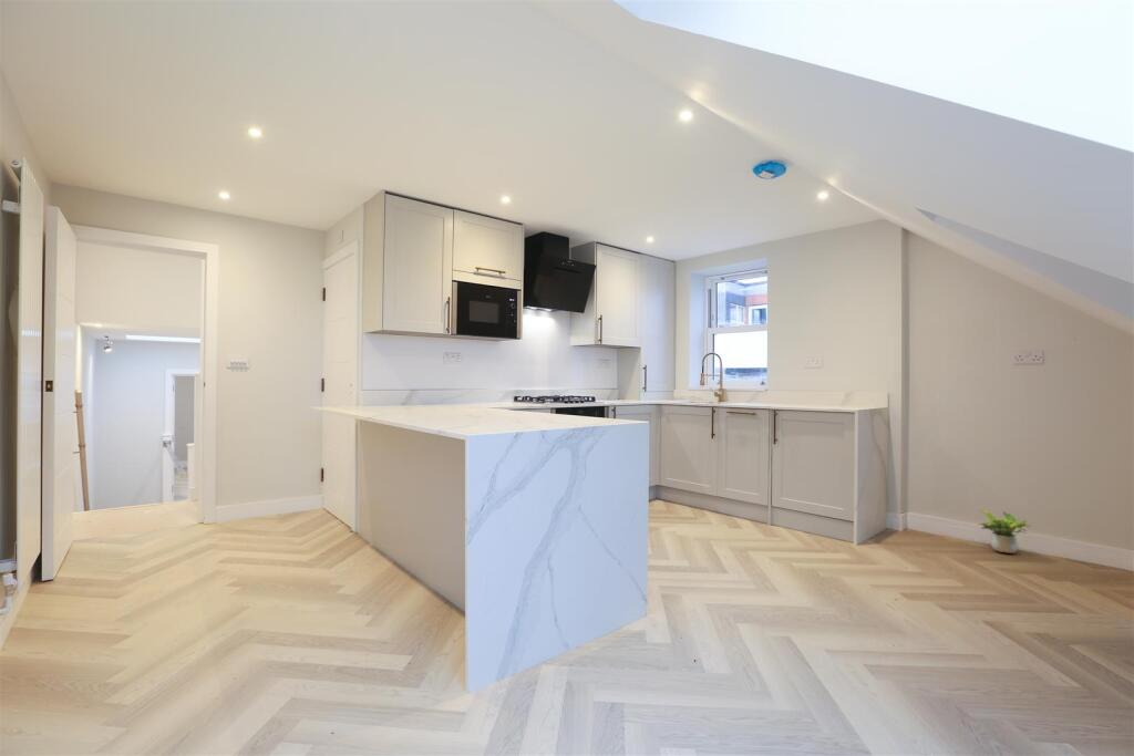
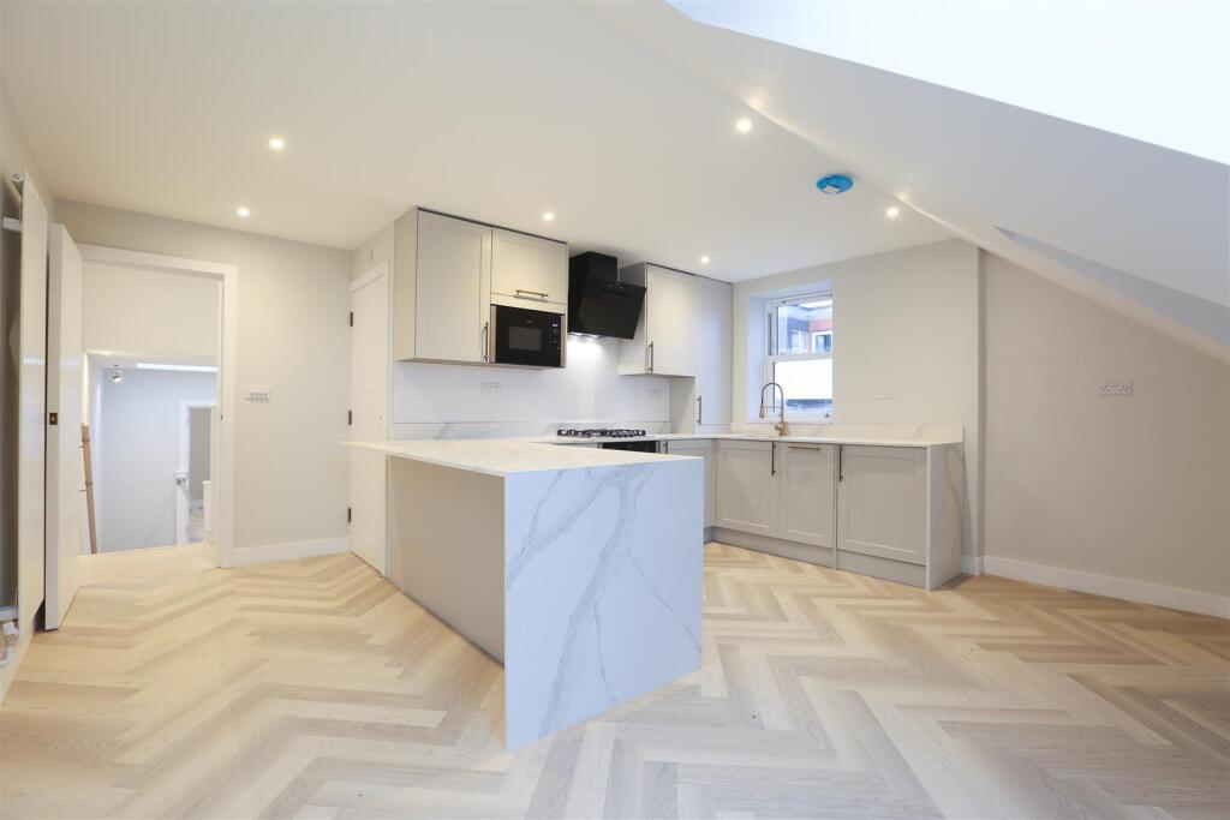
- potted plant (1003, 531)
